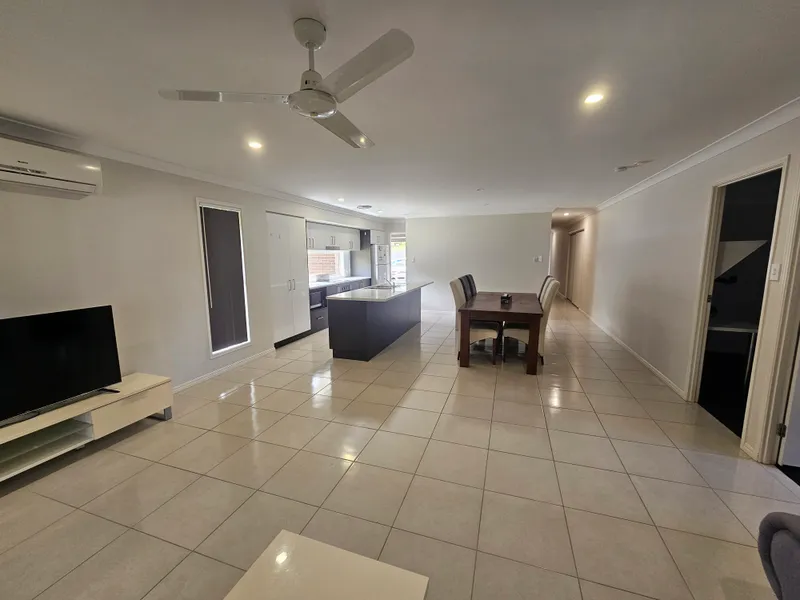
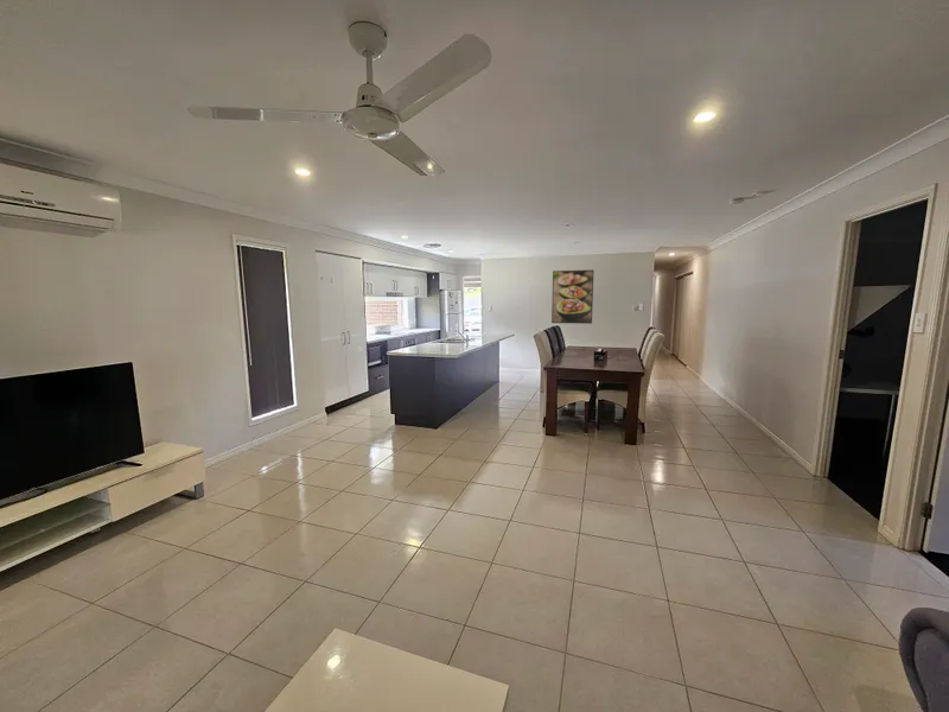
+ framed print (572, 297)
